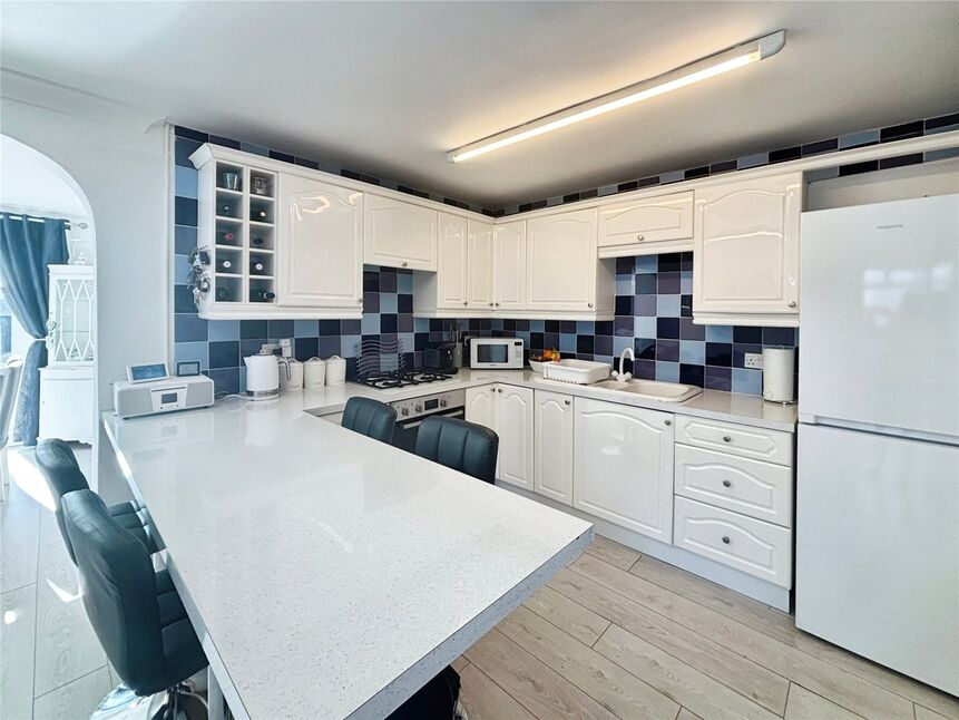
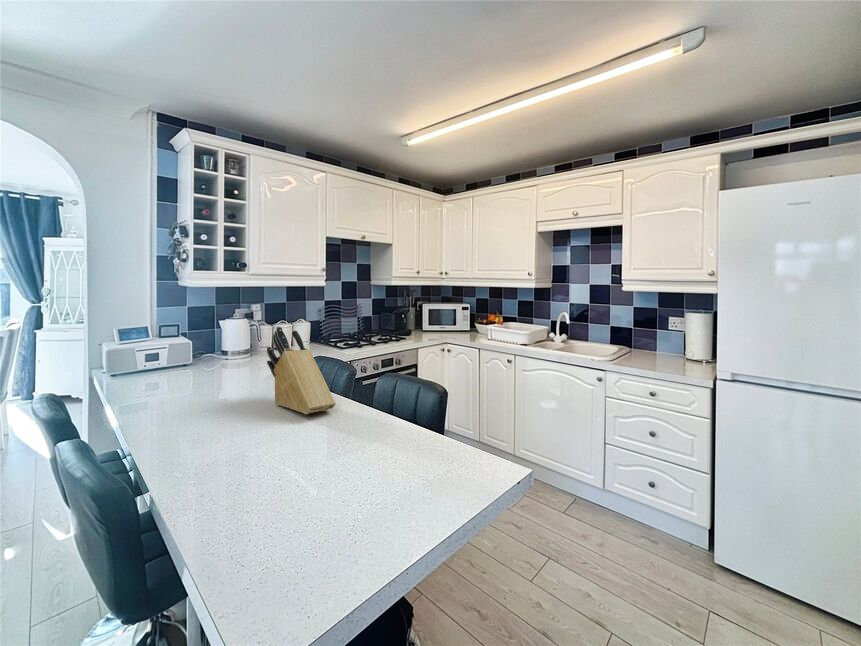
+ knife block (298, 366)
